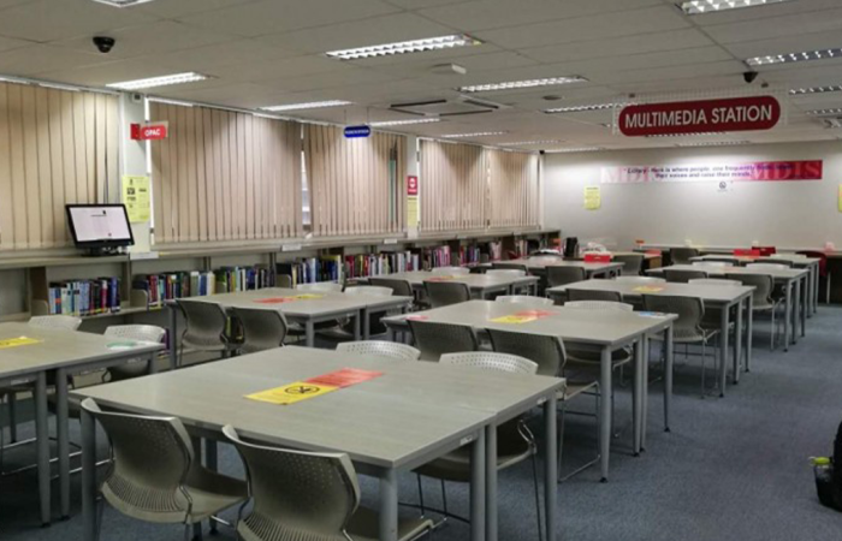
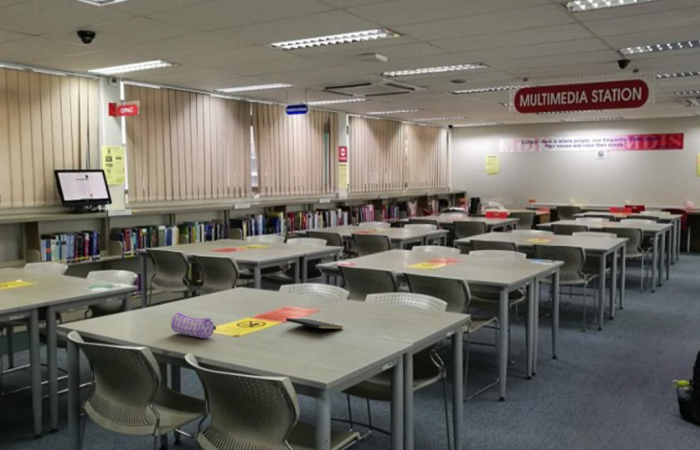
+ pencil case (192, 325)
+ notepad (314, 323)
